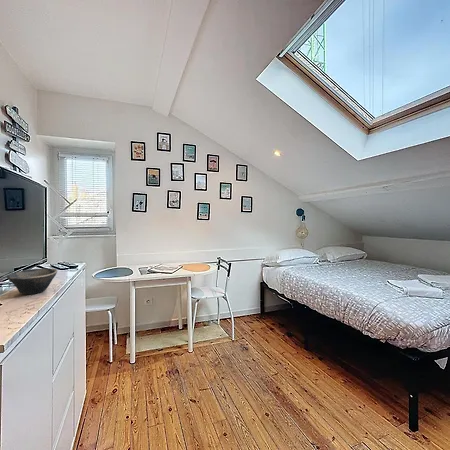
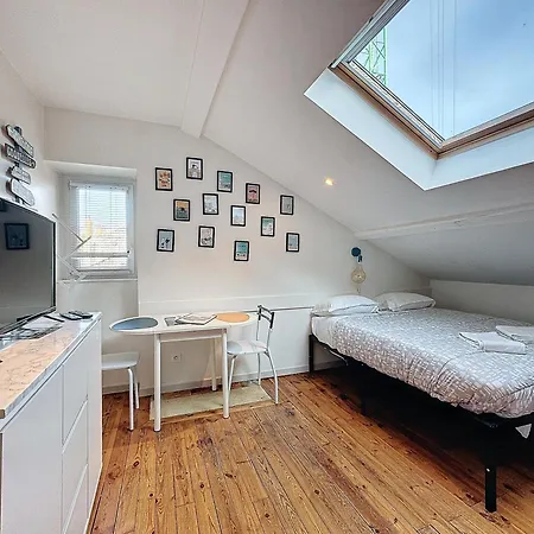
- bowl (33, 282)
